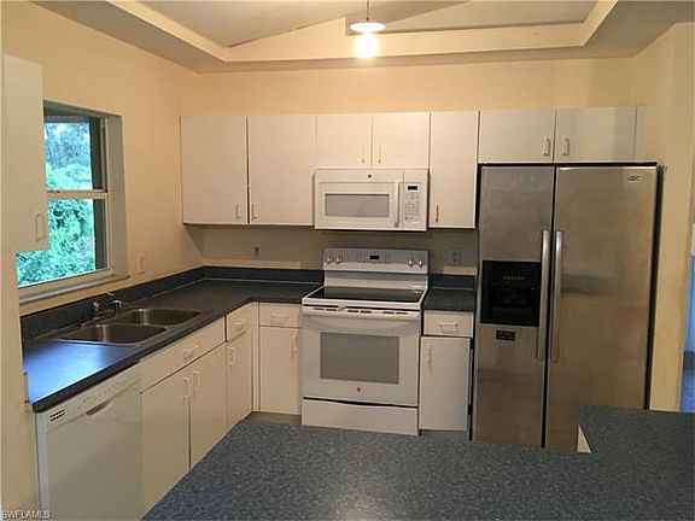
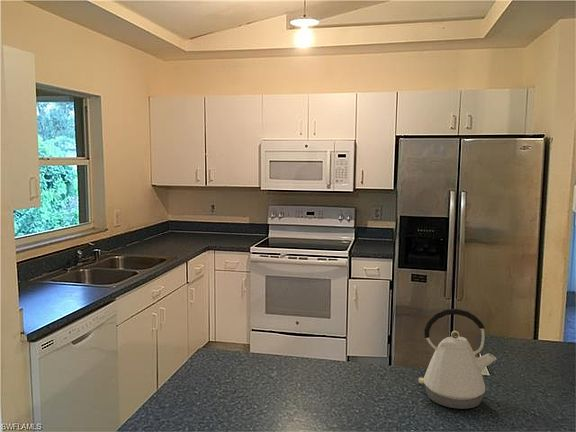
+ kettle (457, 354)
